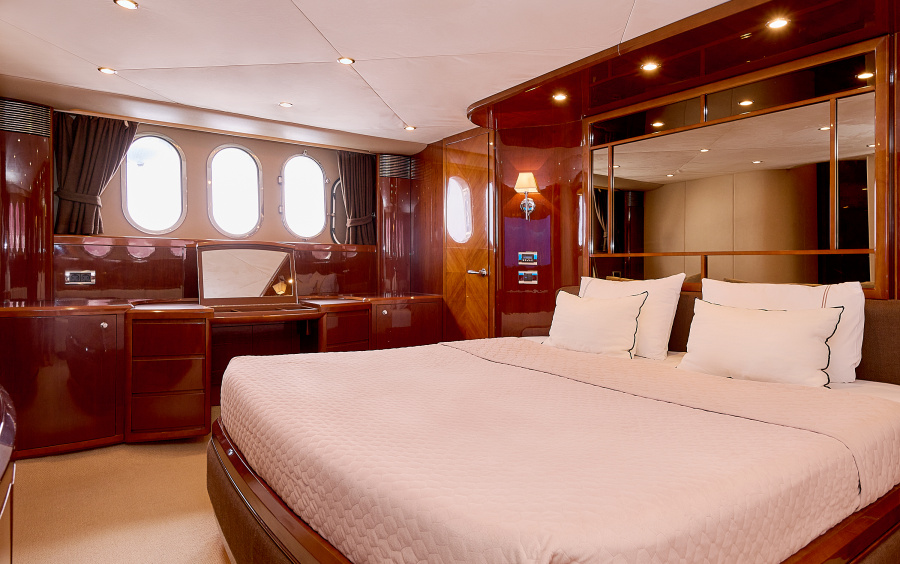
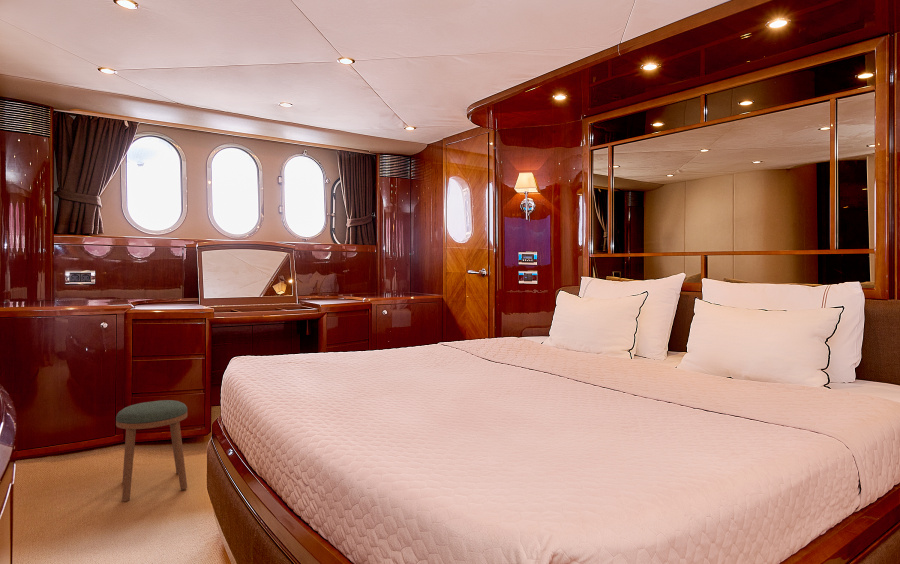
+ stool (153, 427)
